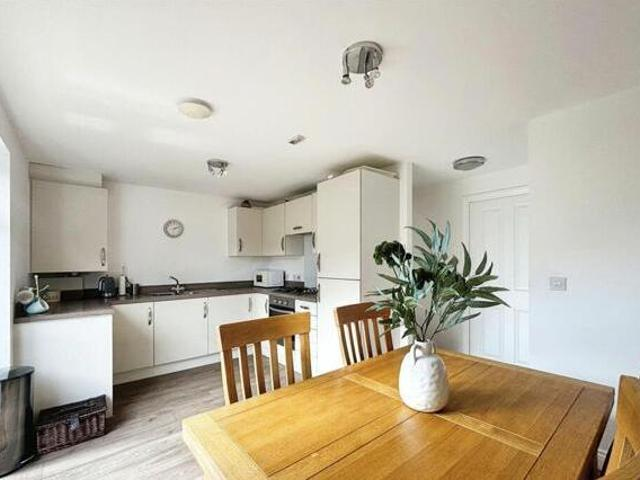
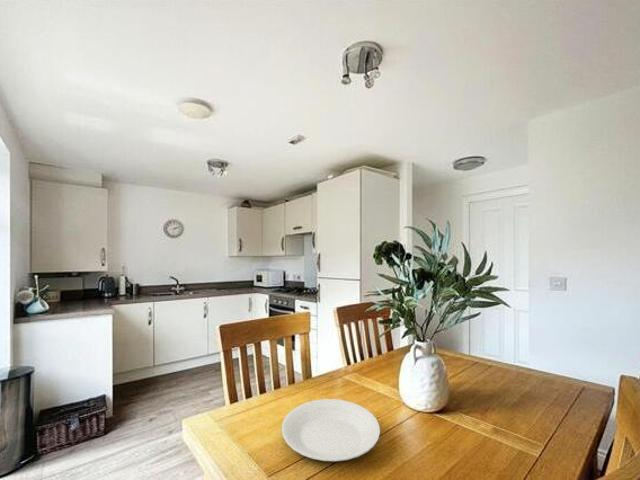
+ plate (330, 432)
